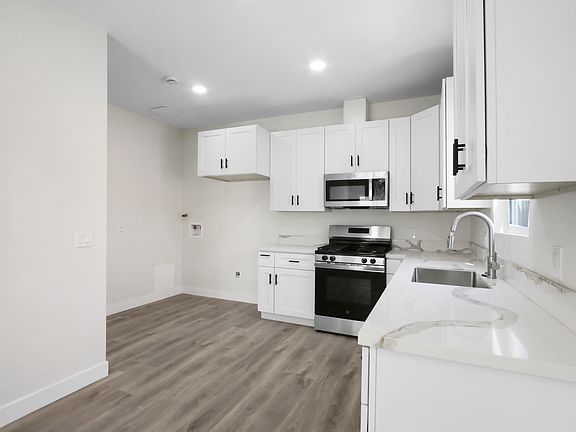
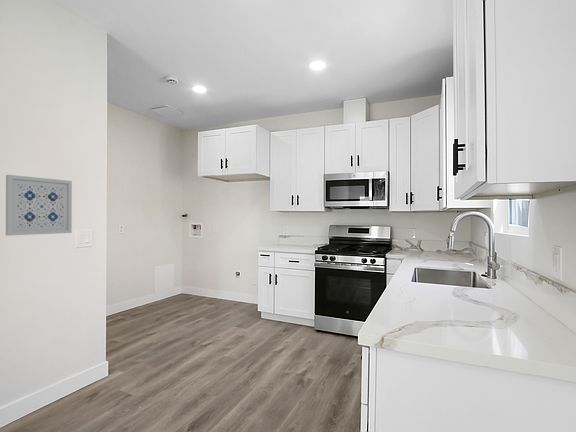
+ wall art (41, 206)
